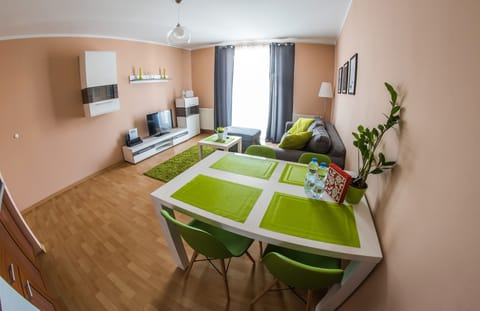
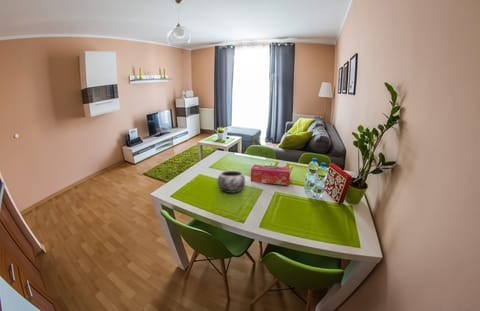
+ decorative bowl (231, 181)
+ tissue box (270, 174)
